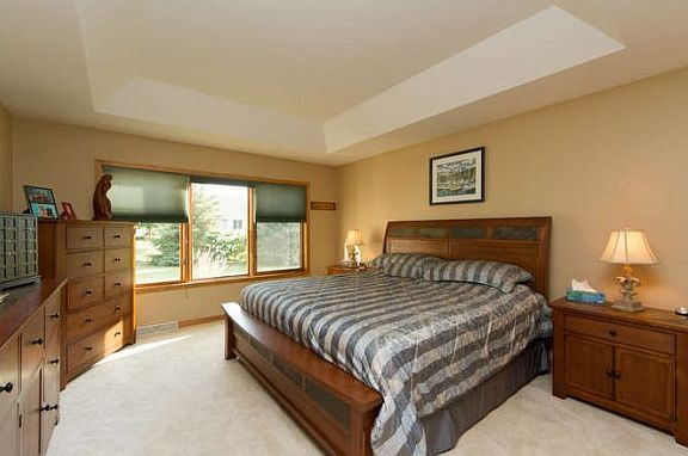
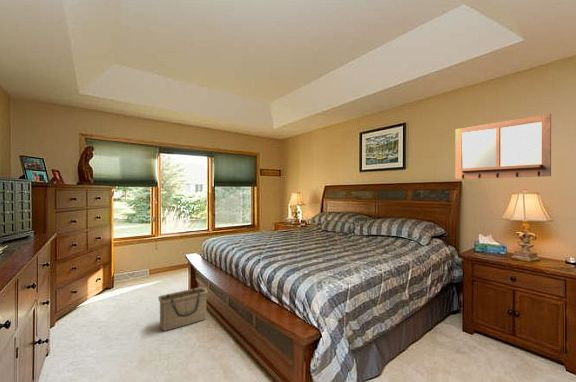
+ basket (183, 307)
+ writing board (496, 149)
